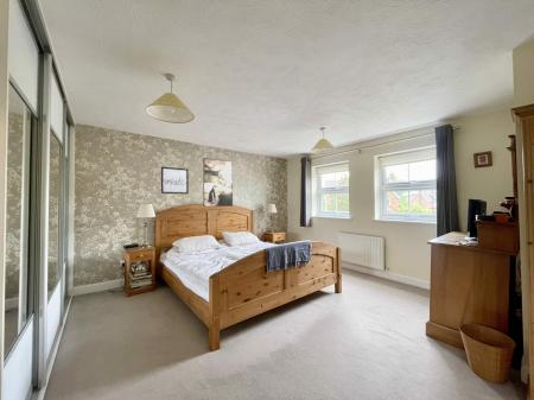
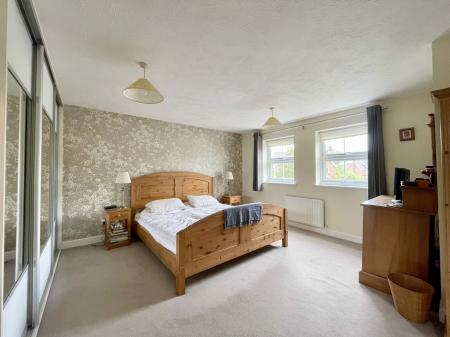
- wall art (174, 180)
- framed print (218, 183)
